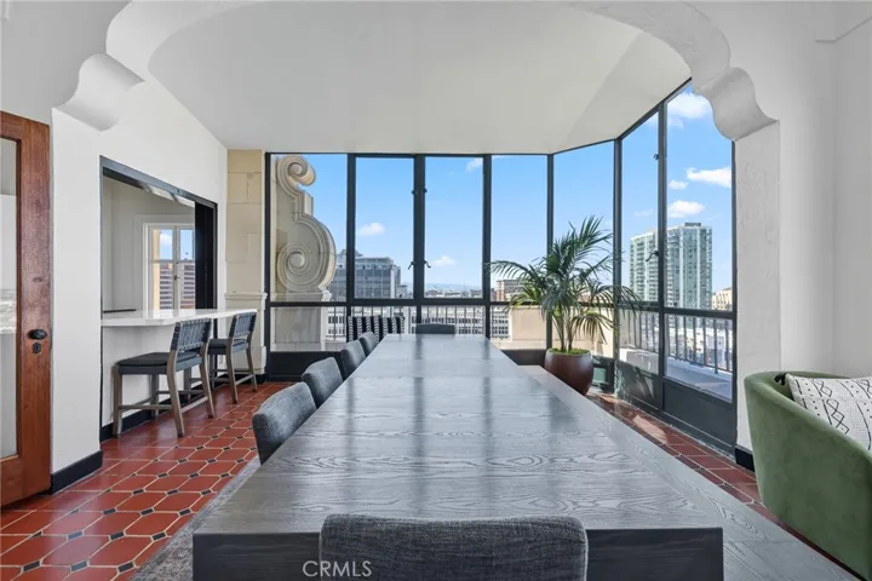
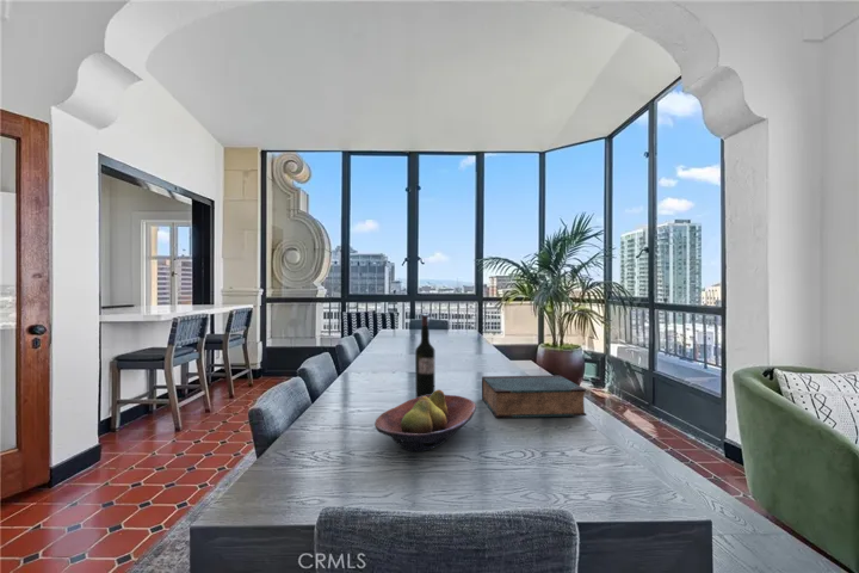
+ book (530, 394)
+ wine bottle (425, 359)
+ fruit bowl (428, 413)
